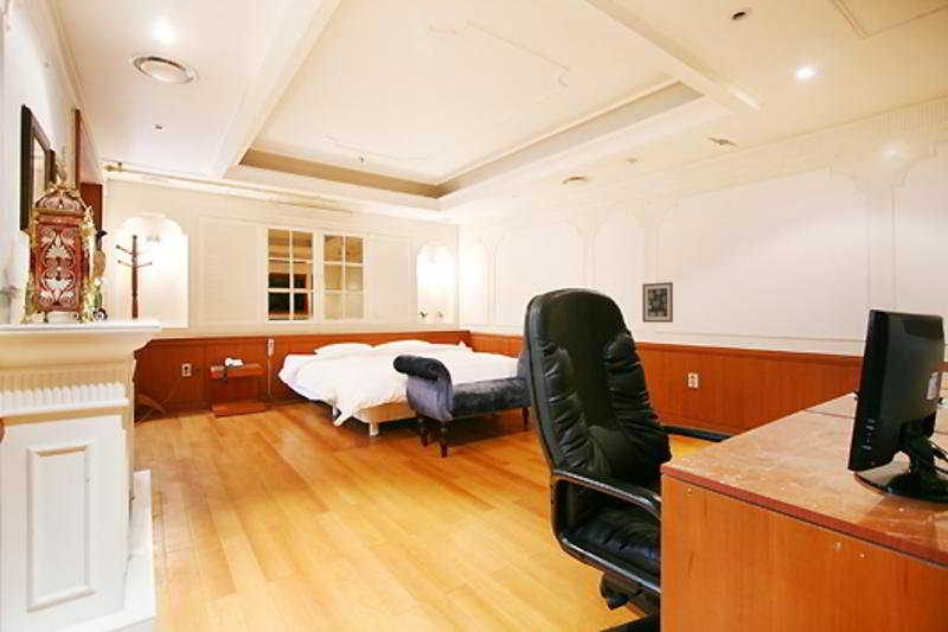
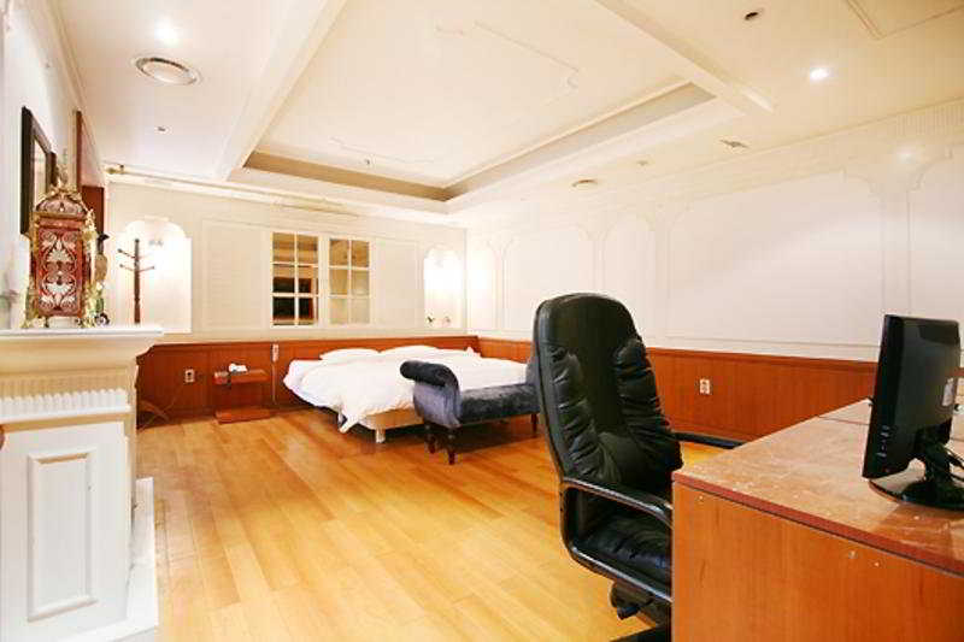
- wall art (656, 302)
